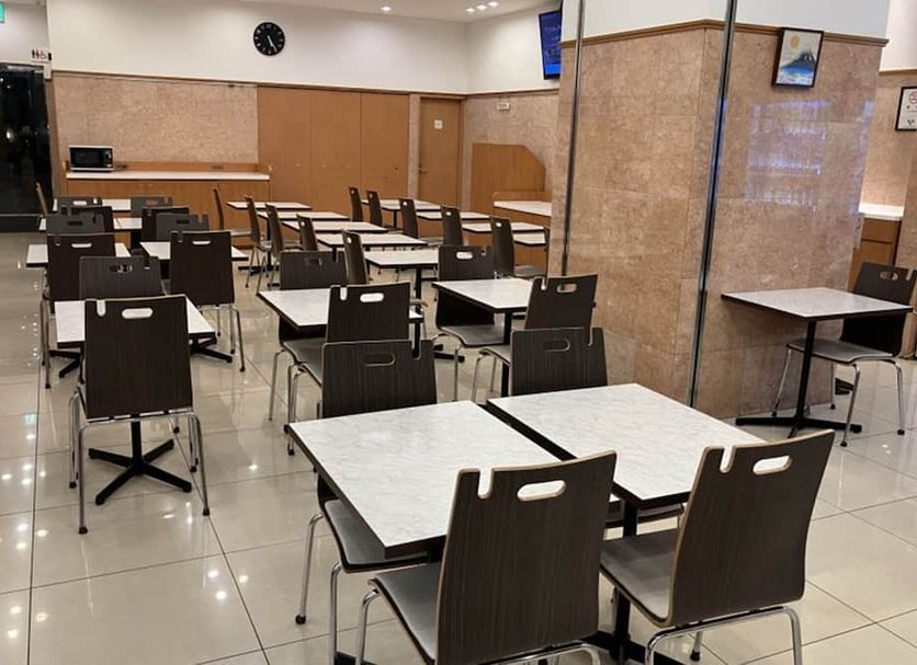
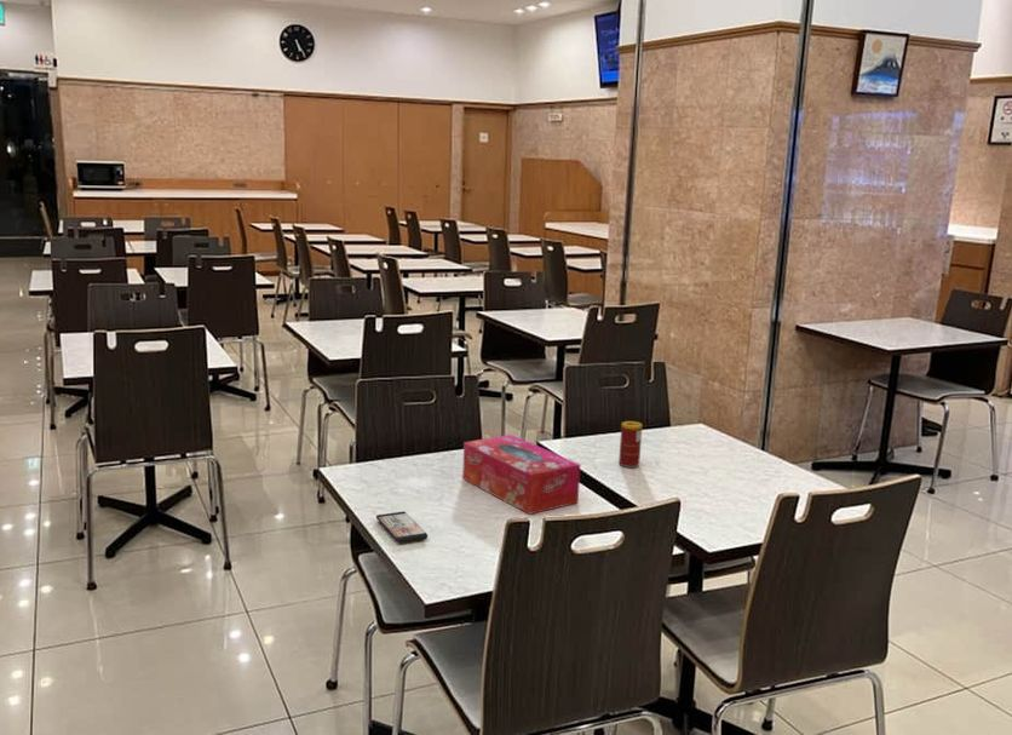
+ smartphone (401, 527)
+ tissue box (519, 471)
+ beverage can (629, 443)
